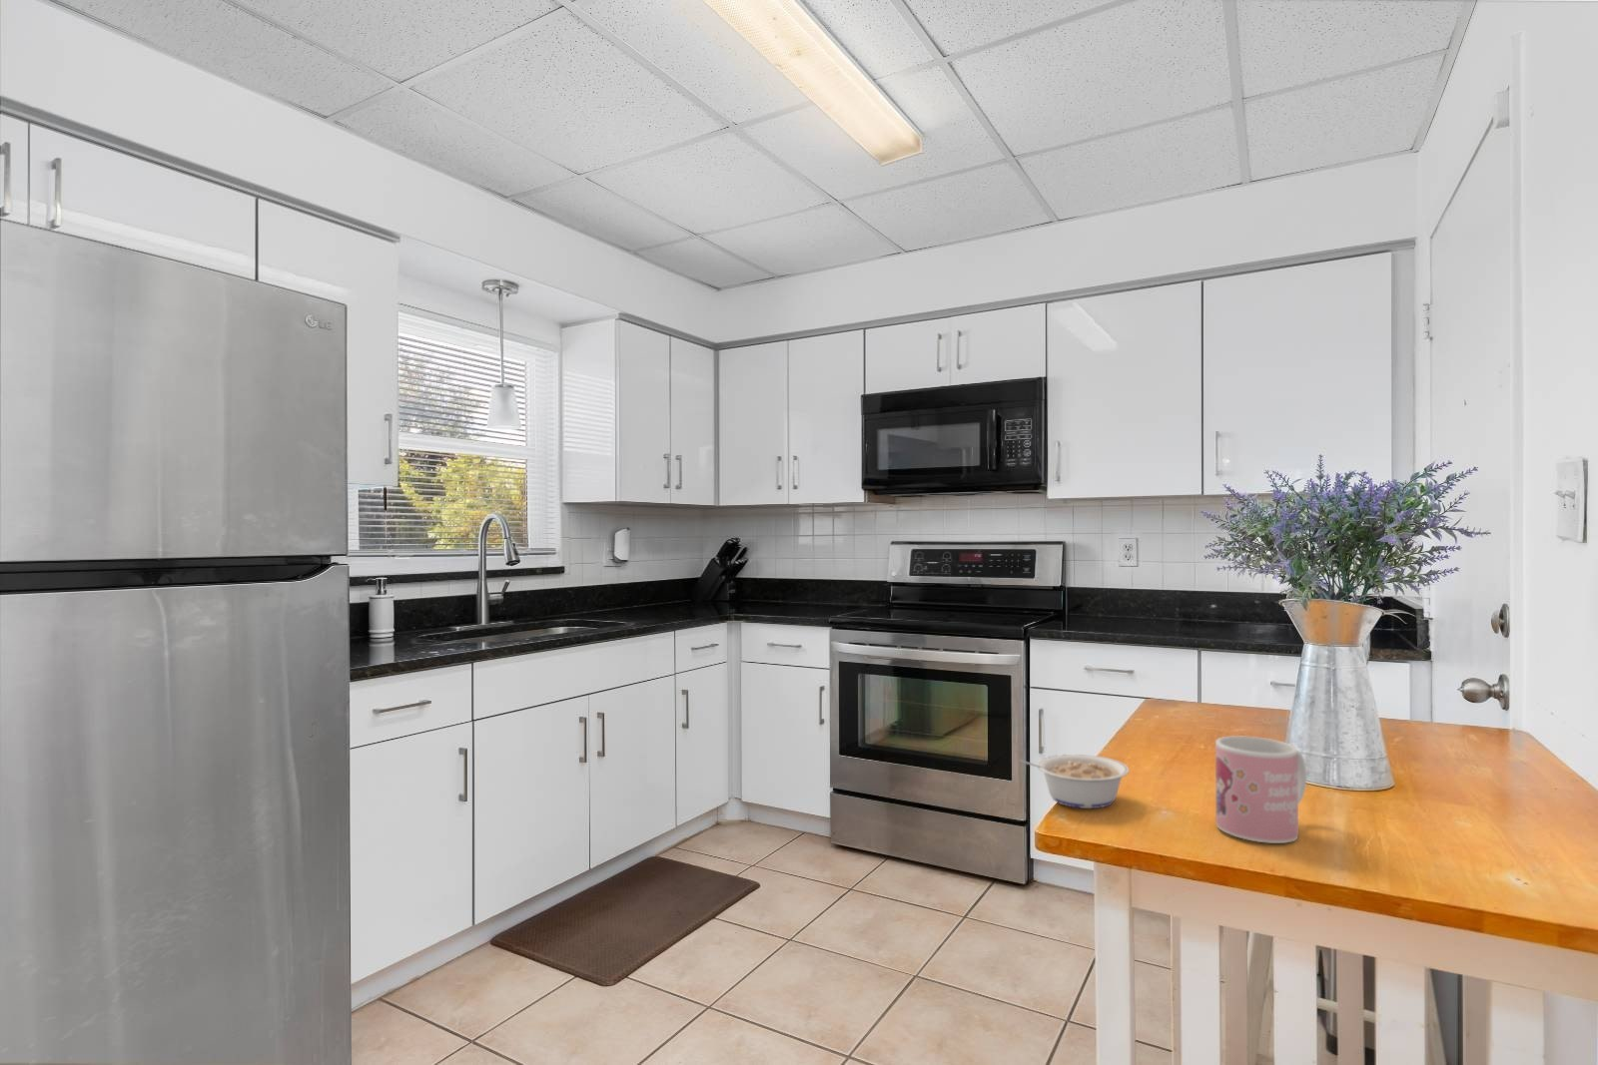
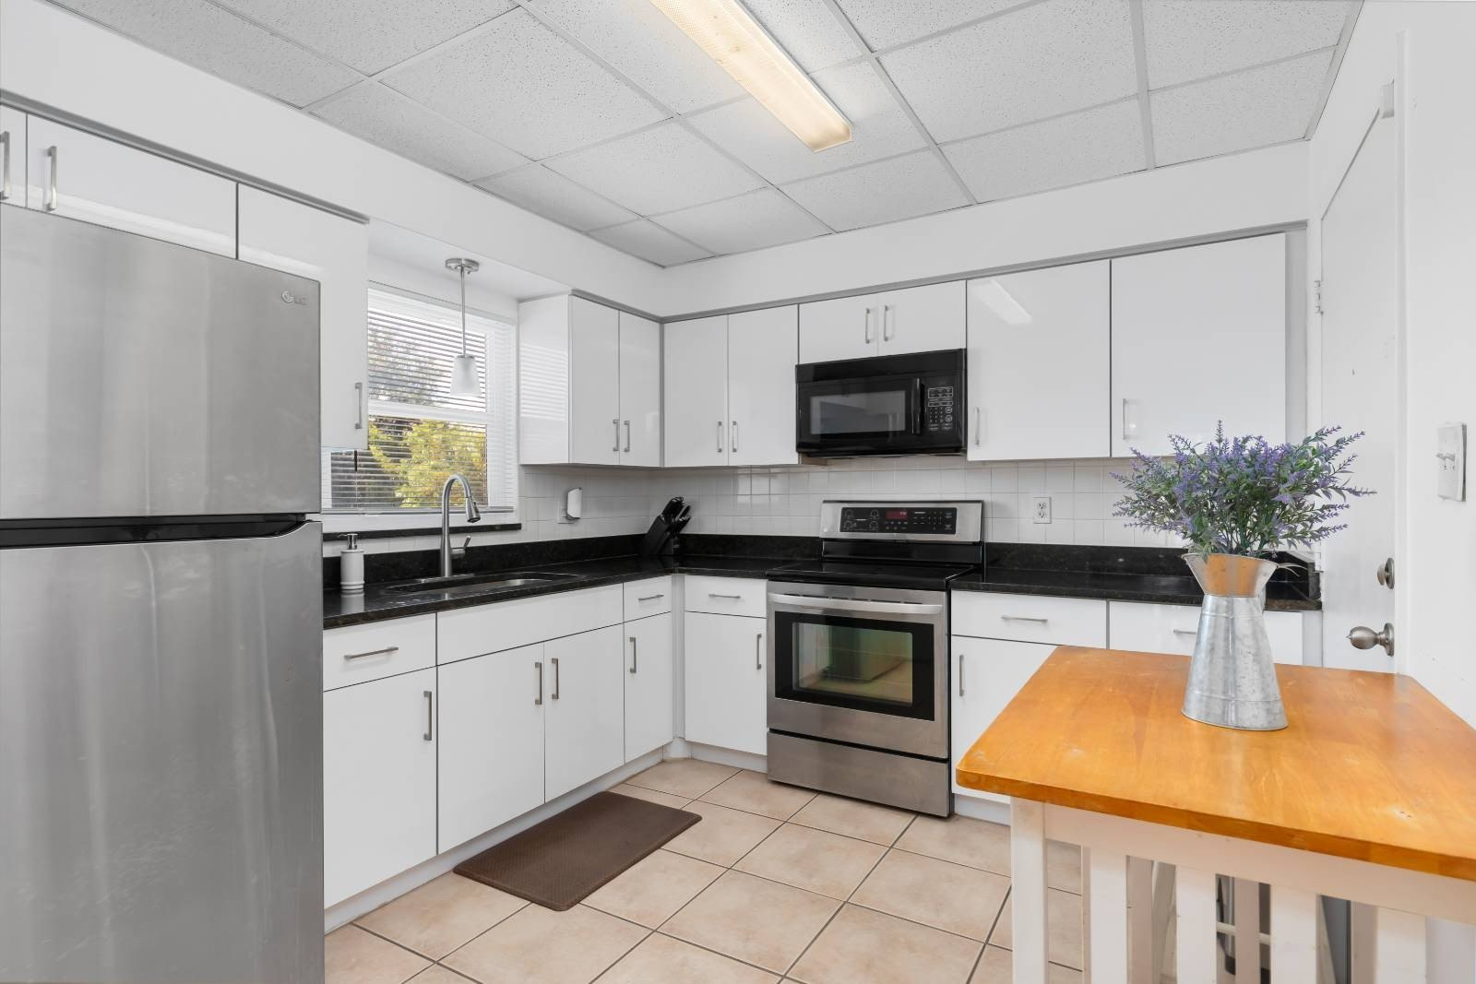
- legume (1080, 780)
- mug (1264, 784)
